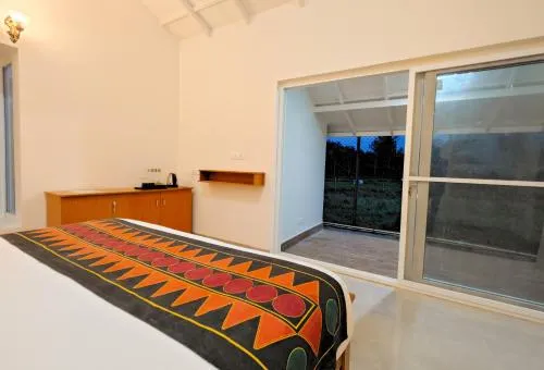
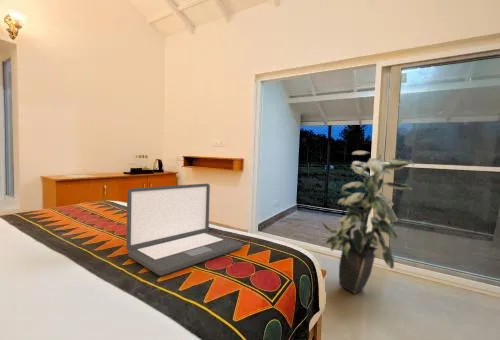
+ laptop (189, 220)
+ indoor plant (364, 221)
